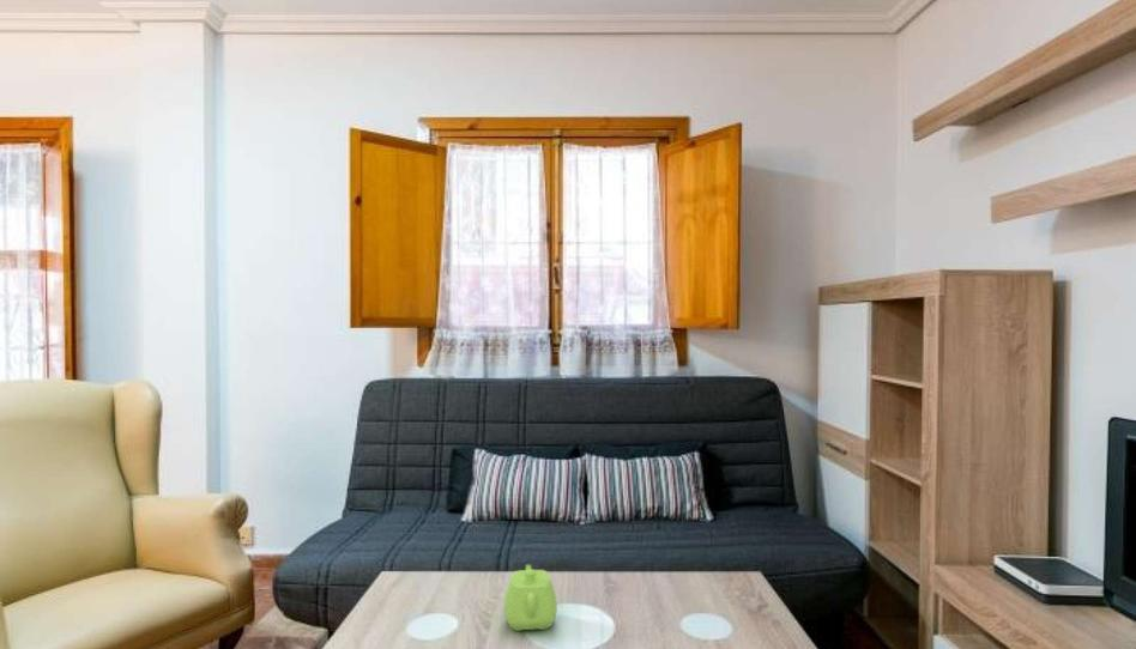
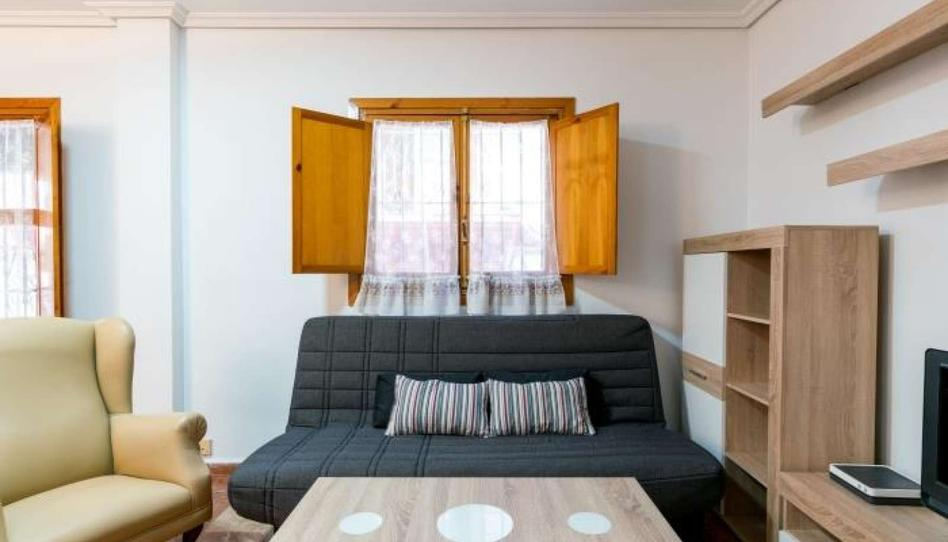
- teapot (530, 595)
